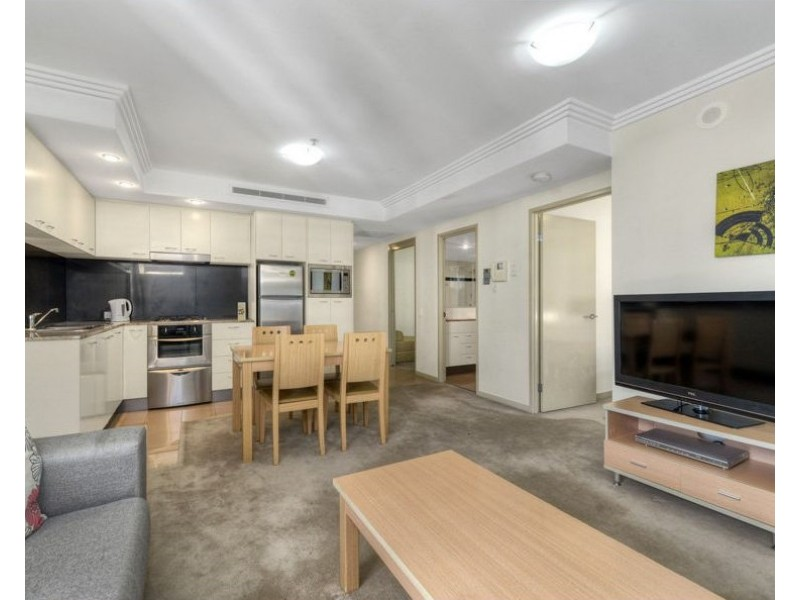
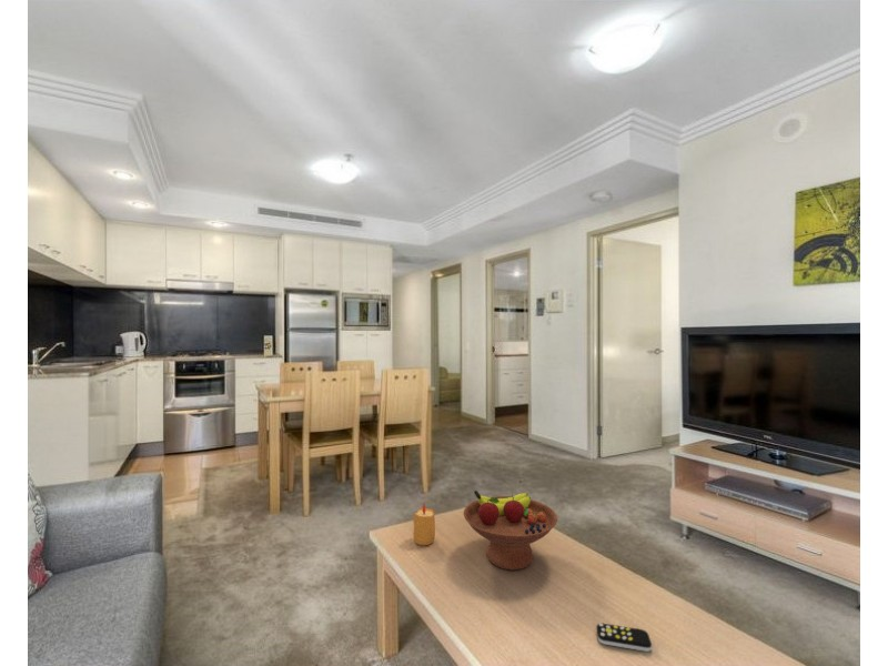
+ candle (424, 521)
+ remote control (623, 636)
+ fruit bowl (509, 527)
